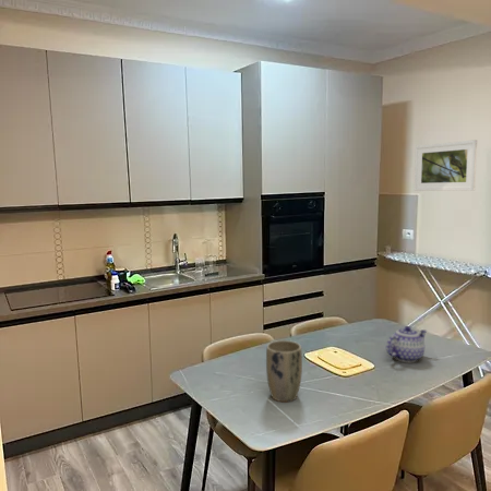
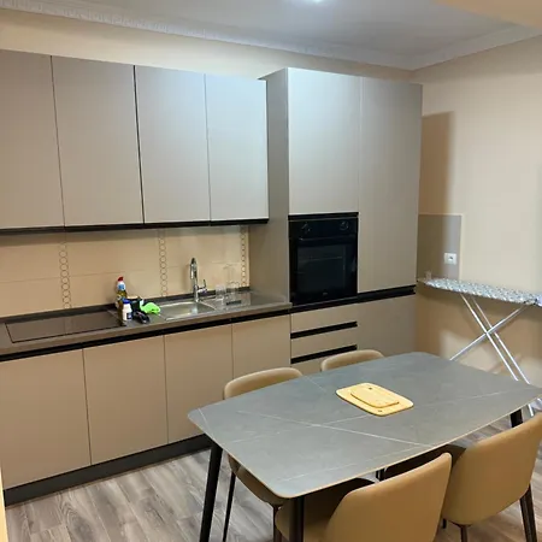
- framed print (443, 167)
- plant pot (284, 371)
- teapot (406, 342)
